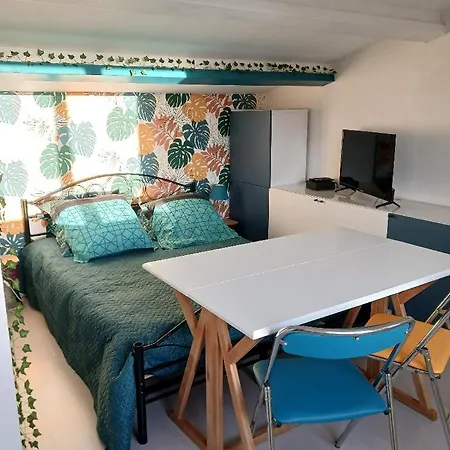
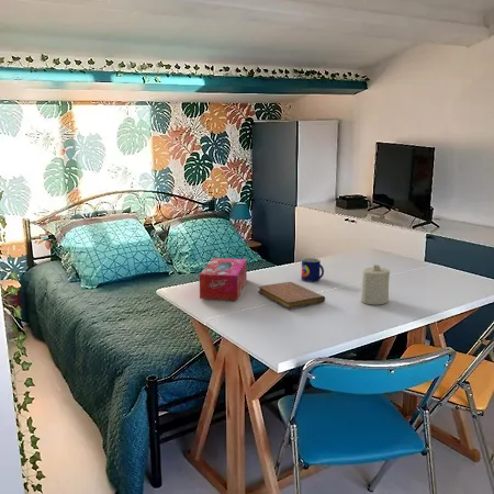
+ candle (375, 282)
+ mug (313, 270)
+ tissue box (224, 278)
+ notebook (290, 293)
